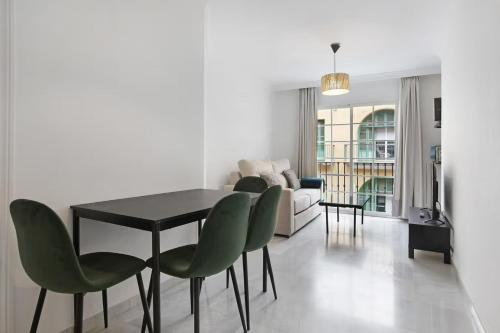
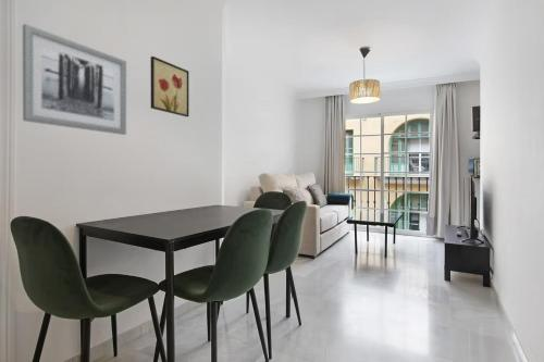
+ wall art (170, 88)
+ wall art (81, 87)
